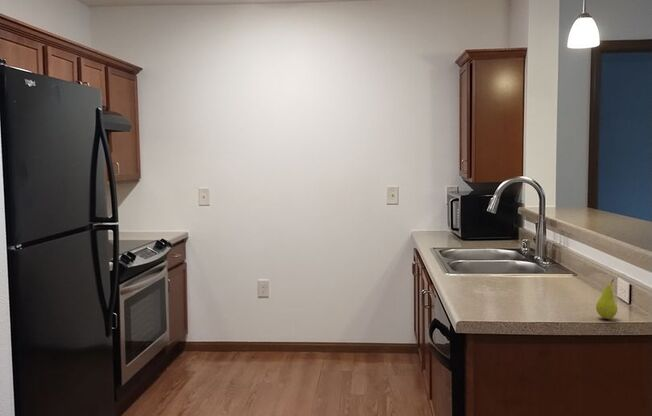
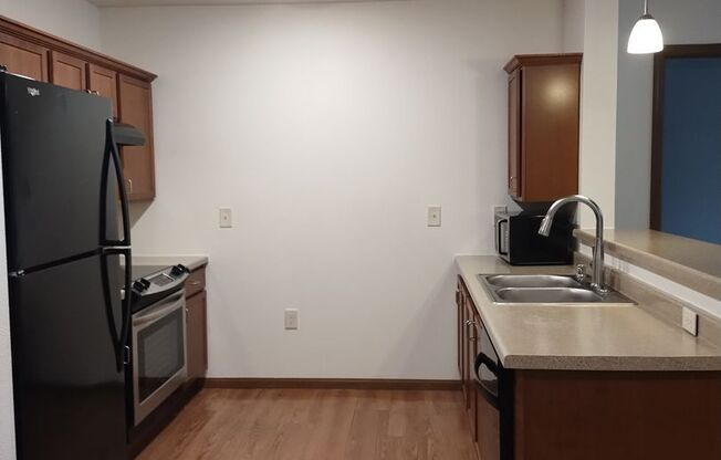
- fruit (606, 299)
